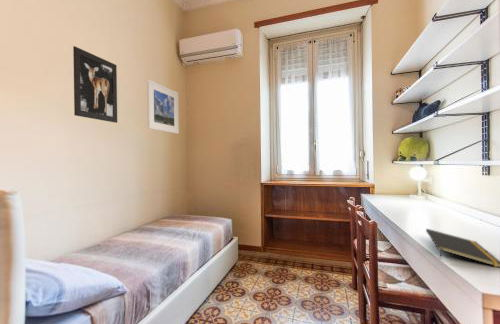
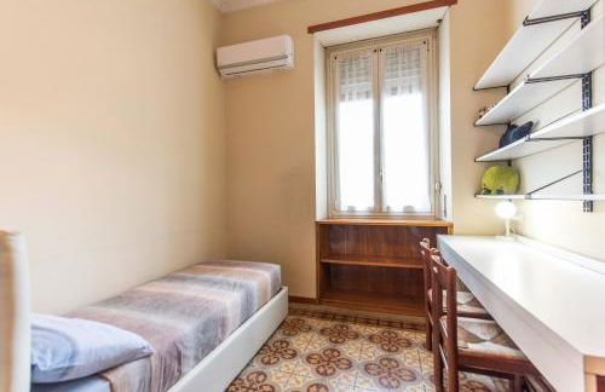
- wall art (97, 87)
- notepad (458, 245)
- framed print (164, 109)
